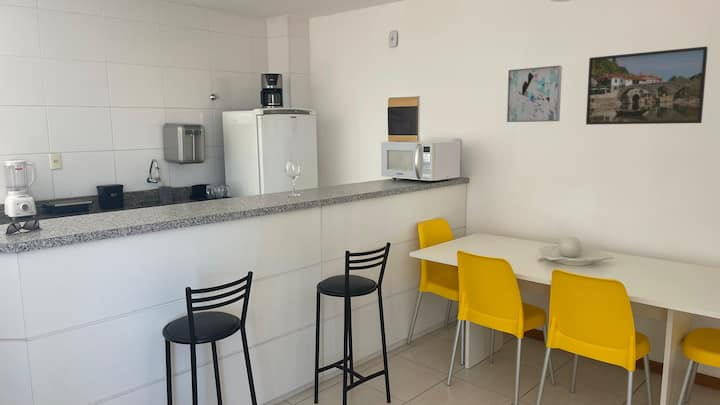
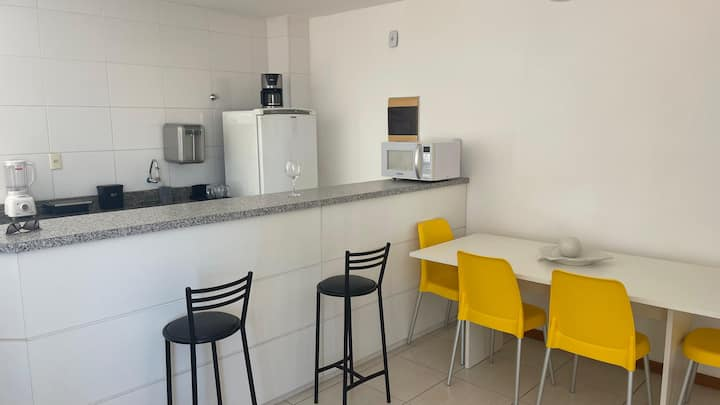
- wall art (533, 95)
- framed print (642, 88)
